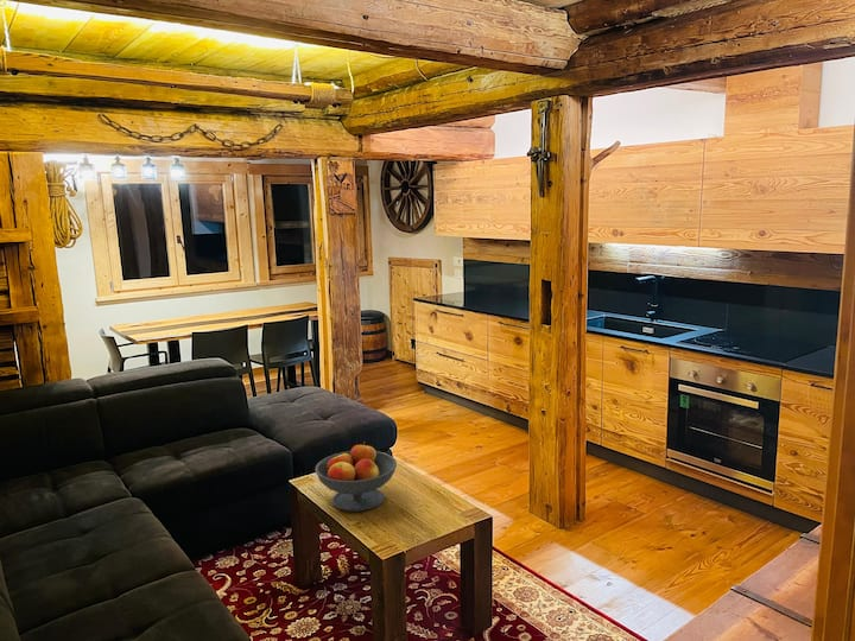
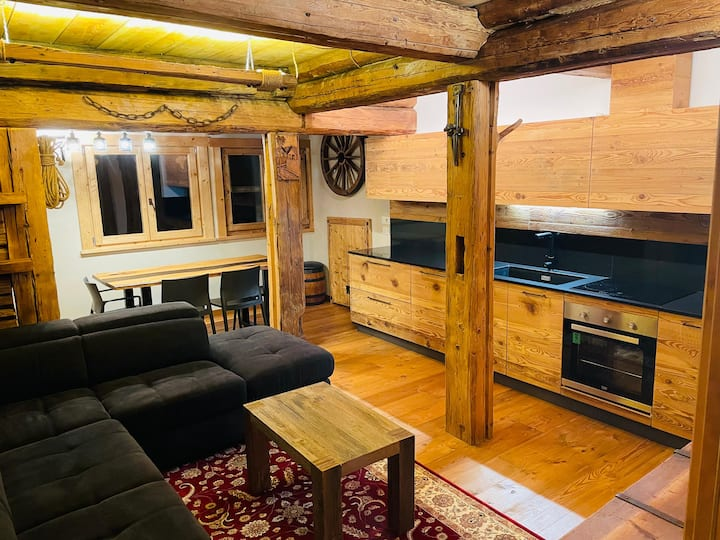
- fruit bowl (356, 476)
